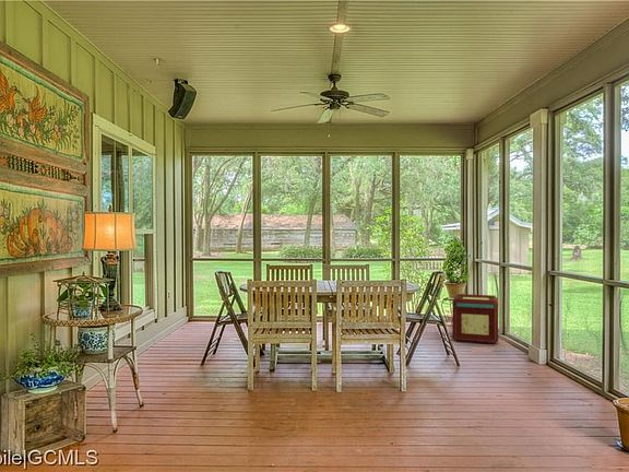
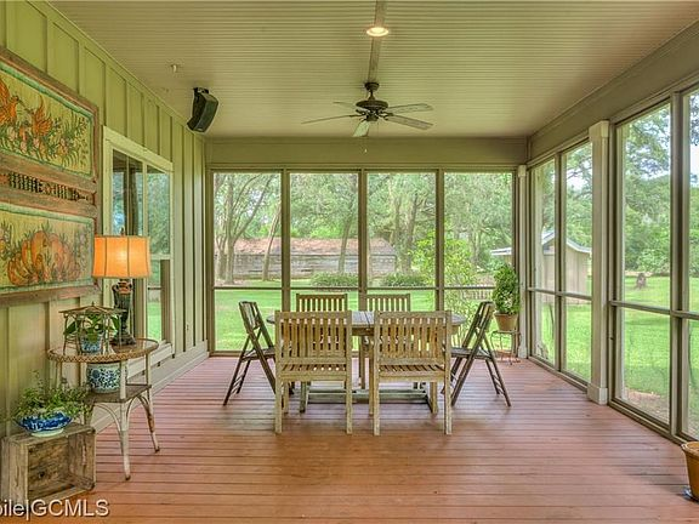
- storage box (475, 317)
